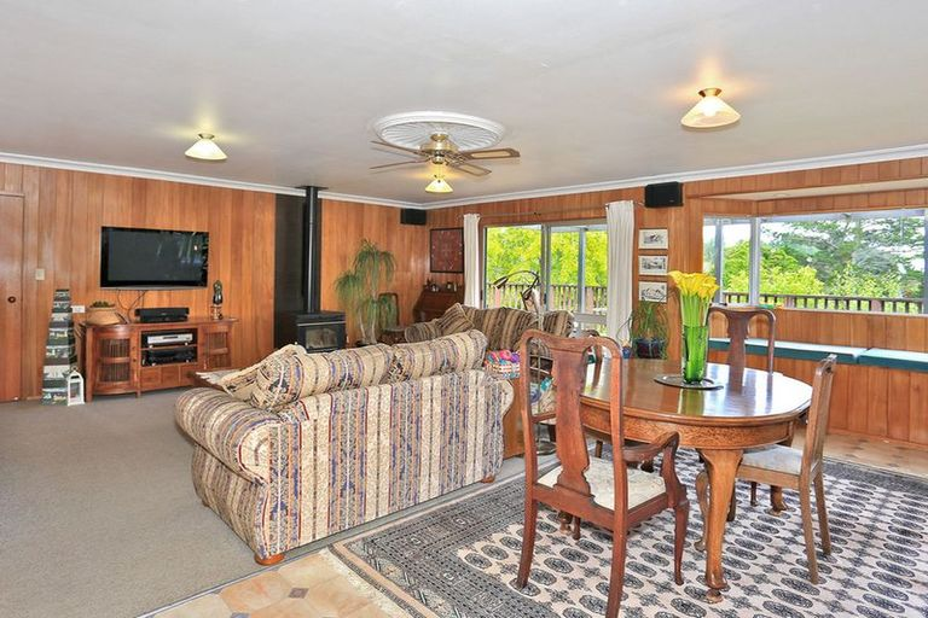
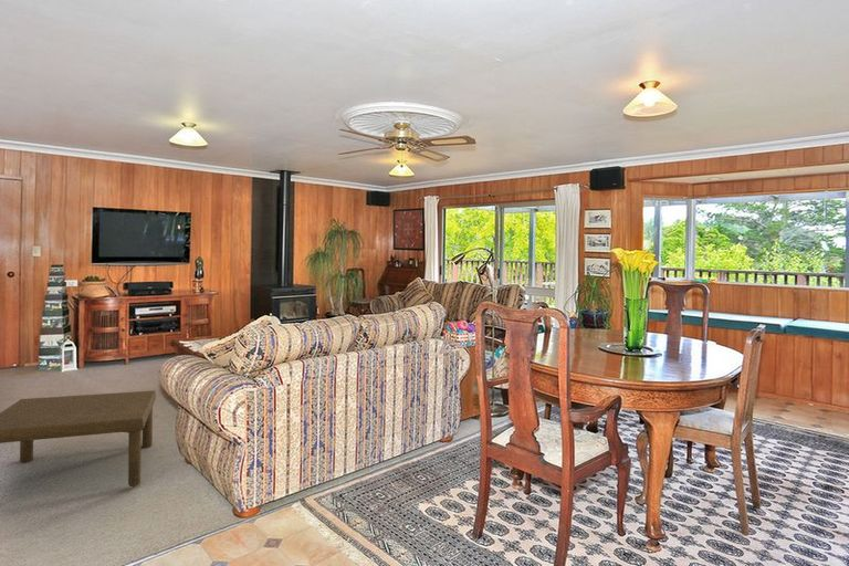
+ coffee table (76, 436)
